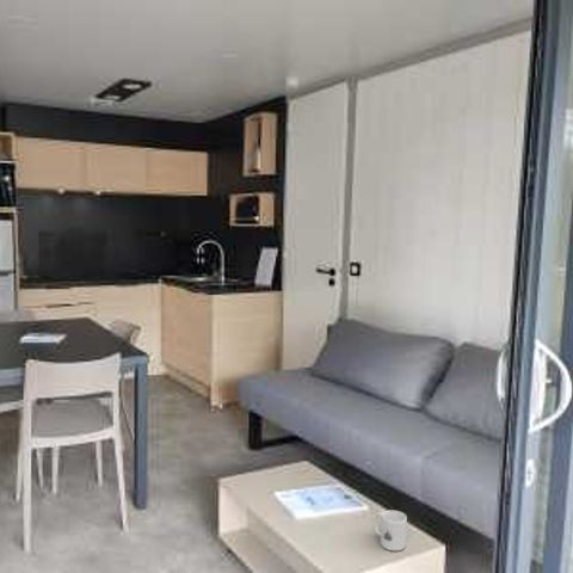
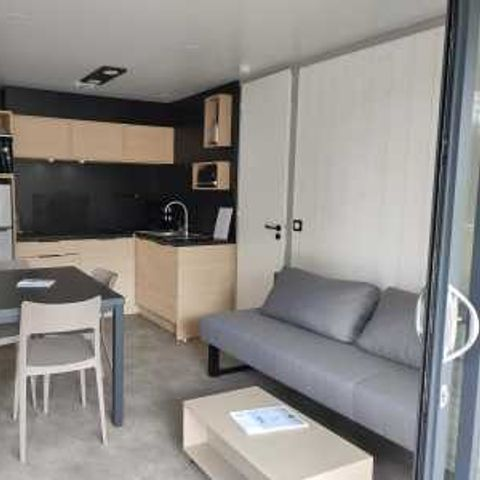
- mug (389, 528)
